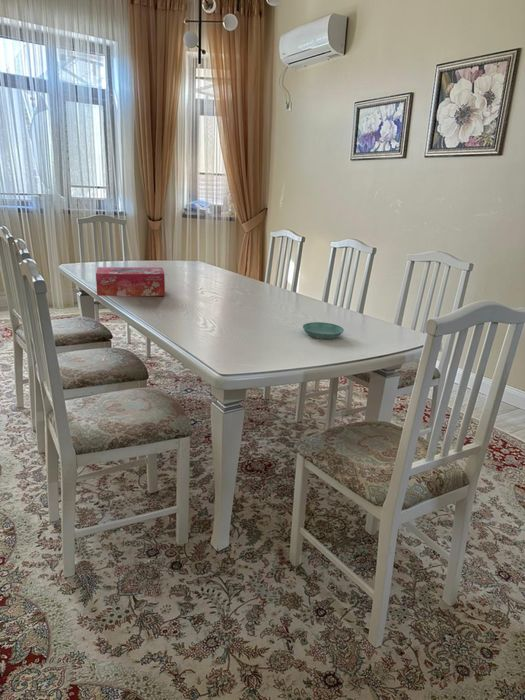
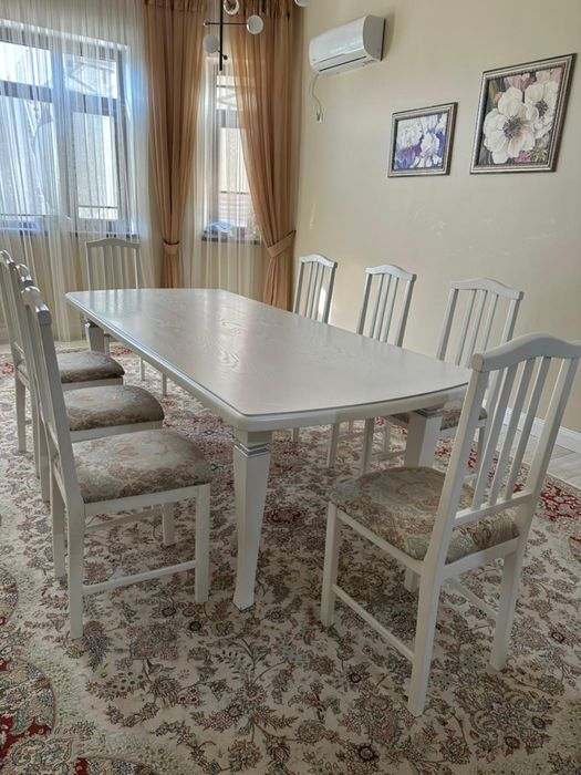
- saucer (322, 331)
- tissue box (131, 281)
